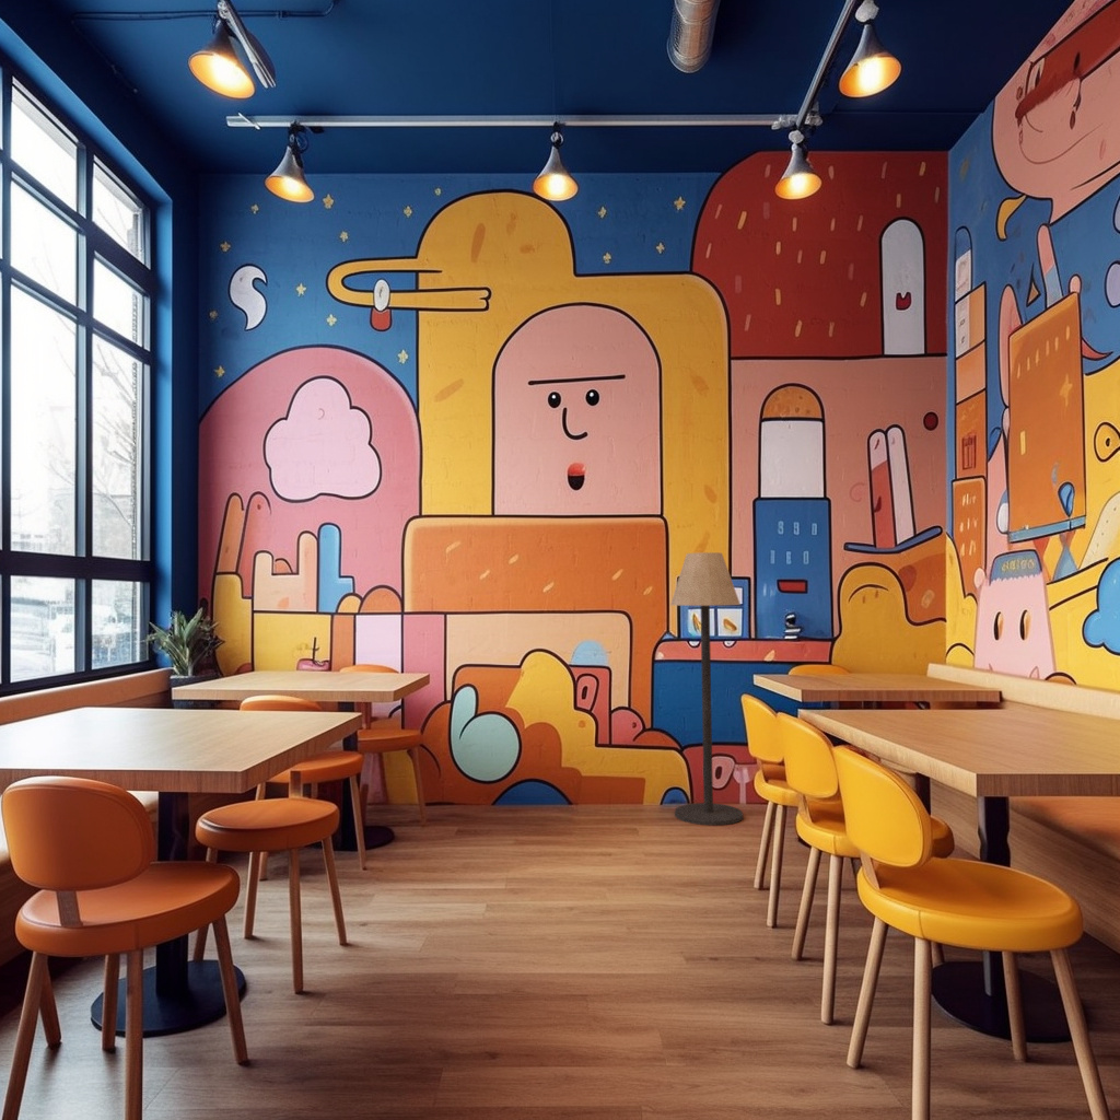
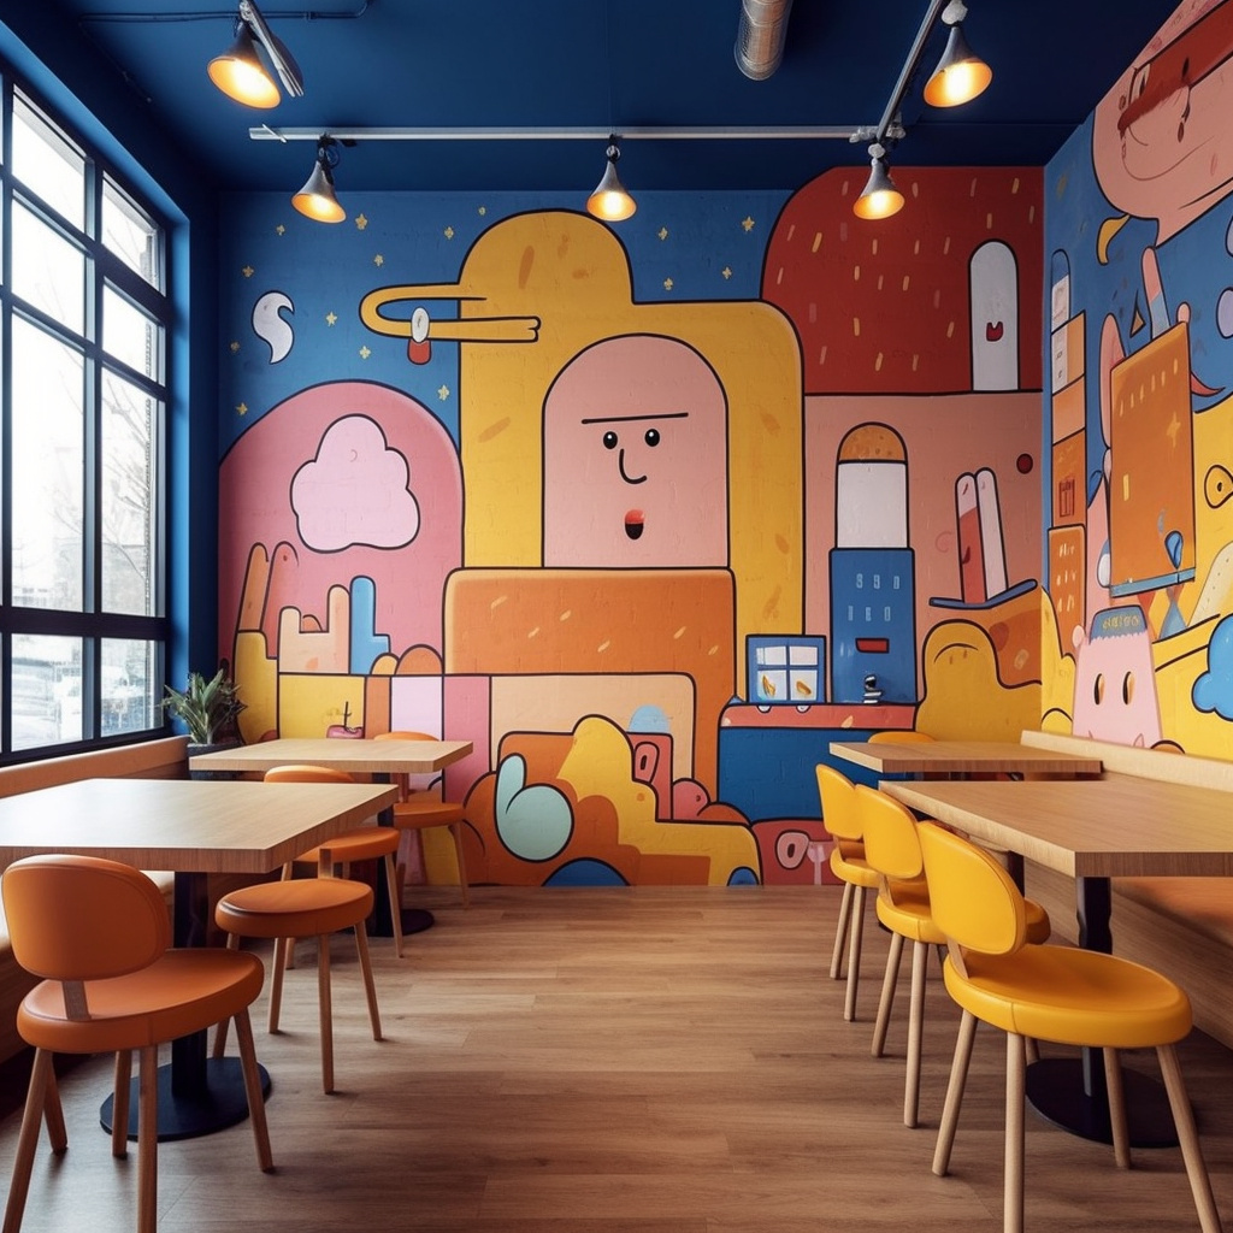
- floor lamp (705, 684)
